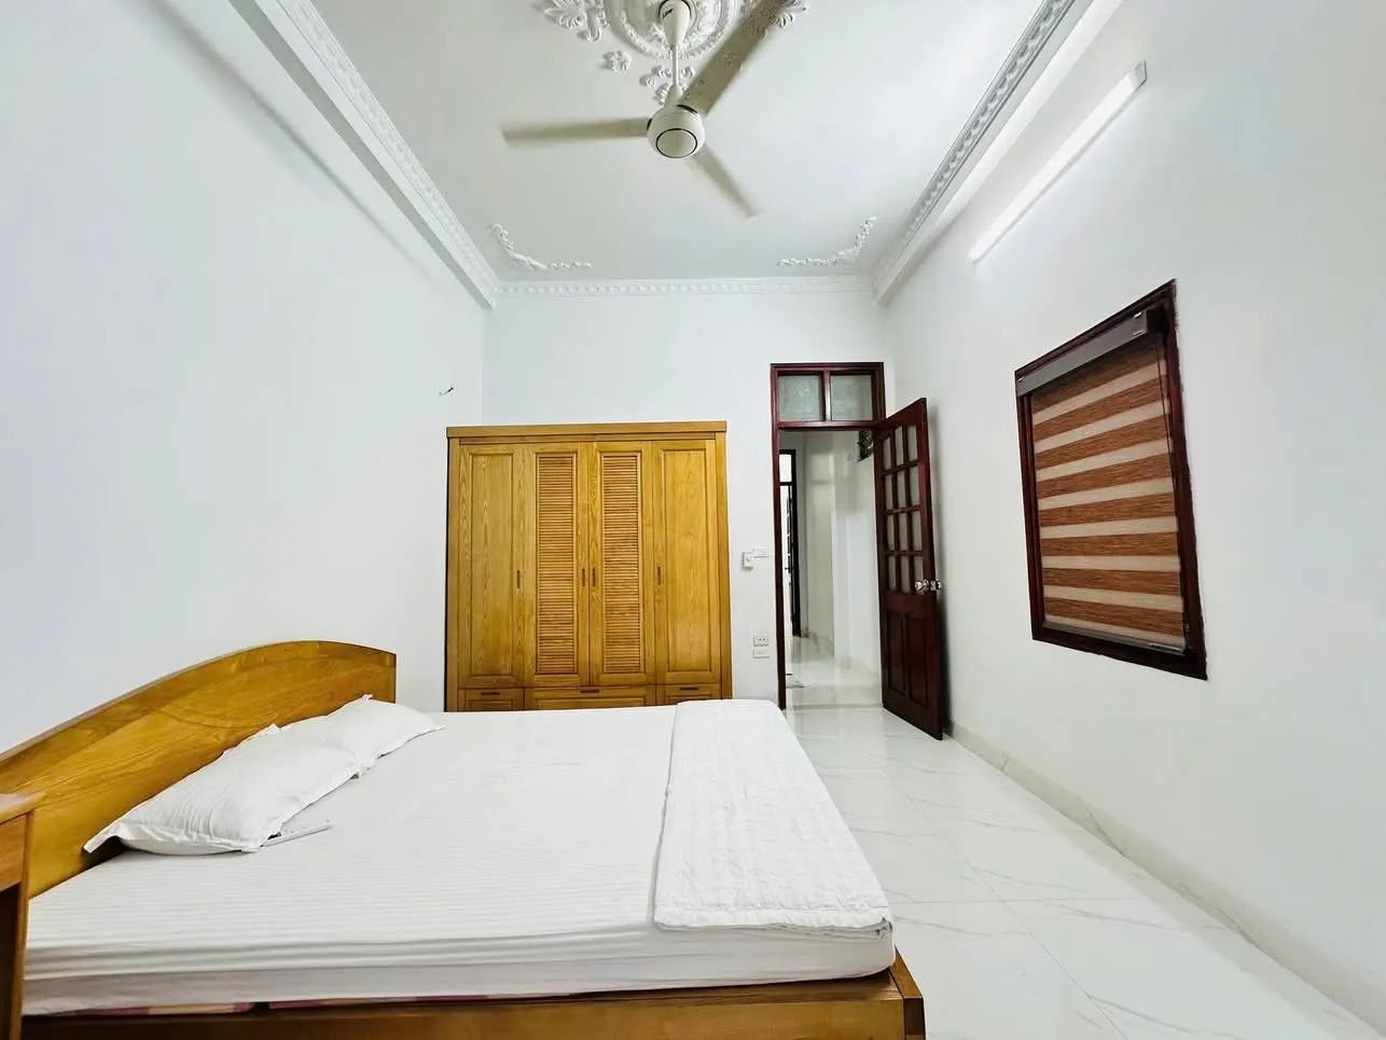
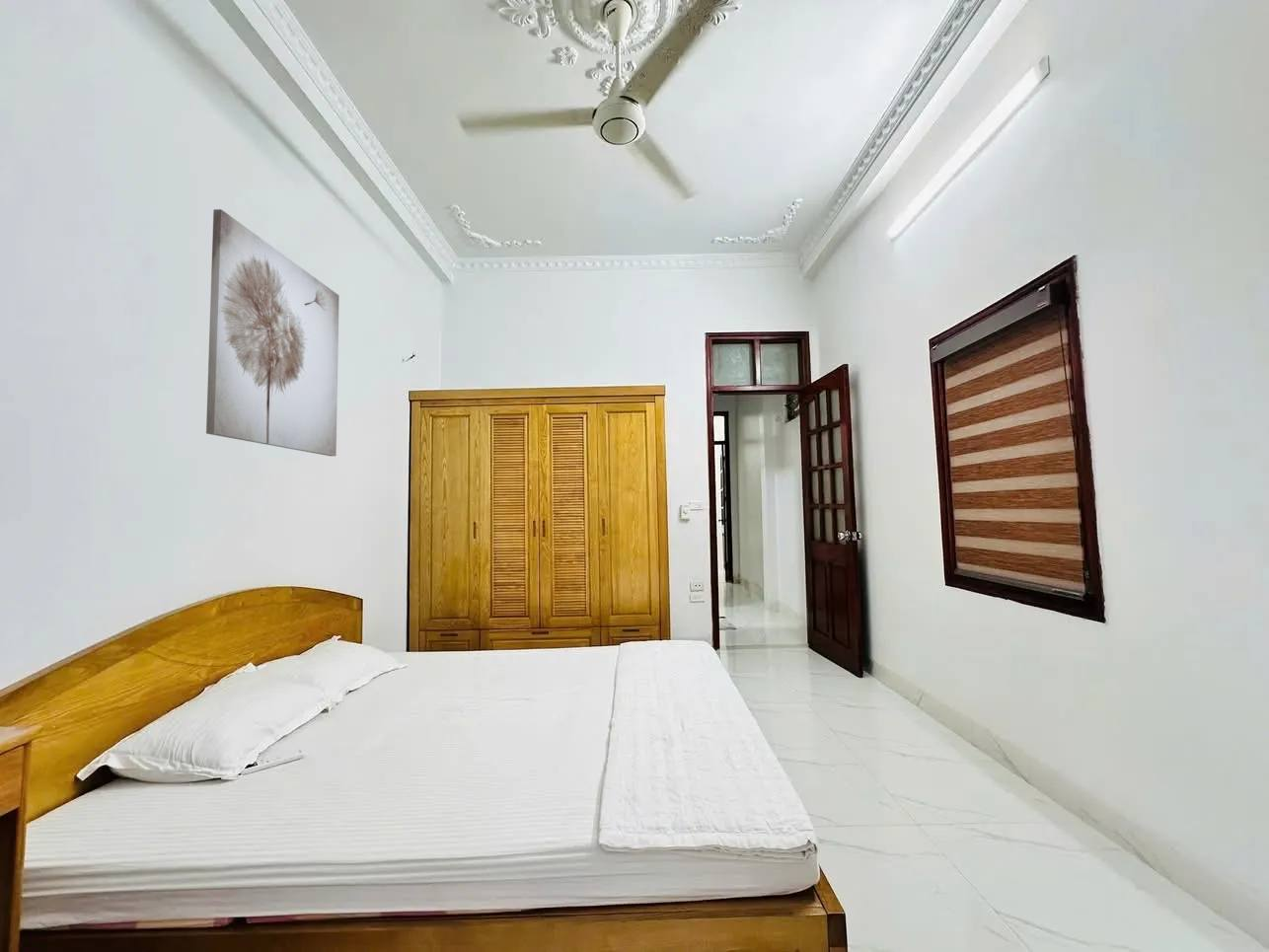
+ wall art (284, 351)
